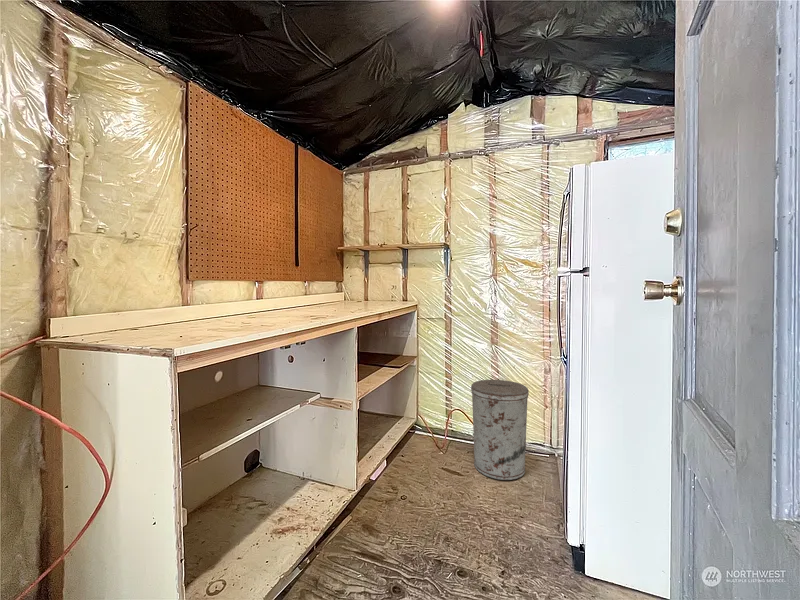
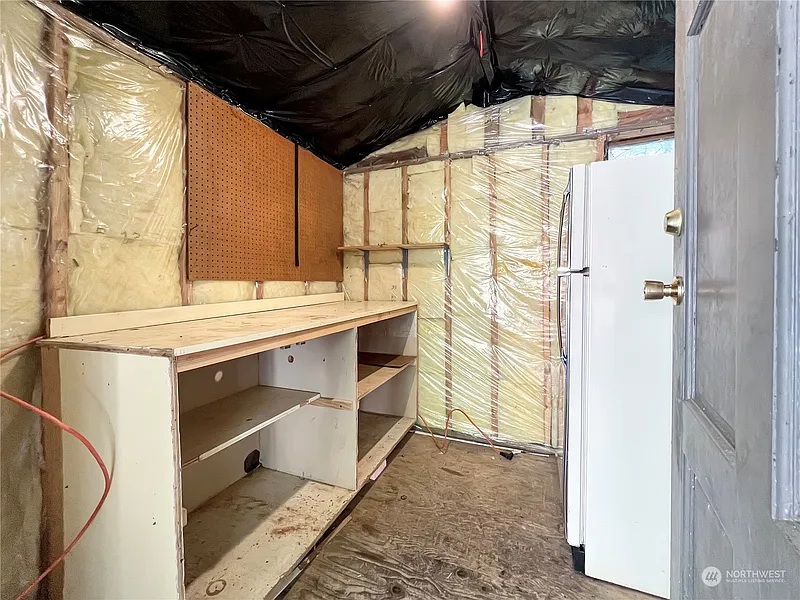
- trash can (499, 424)
